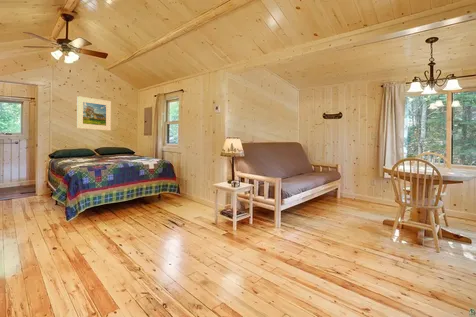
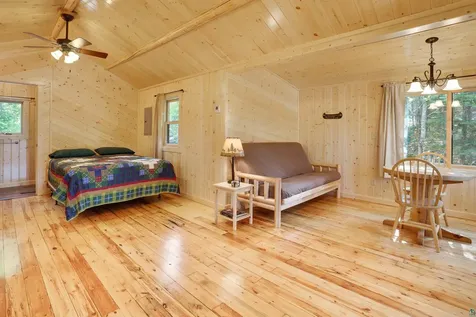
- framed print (94, 114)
